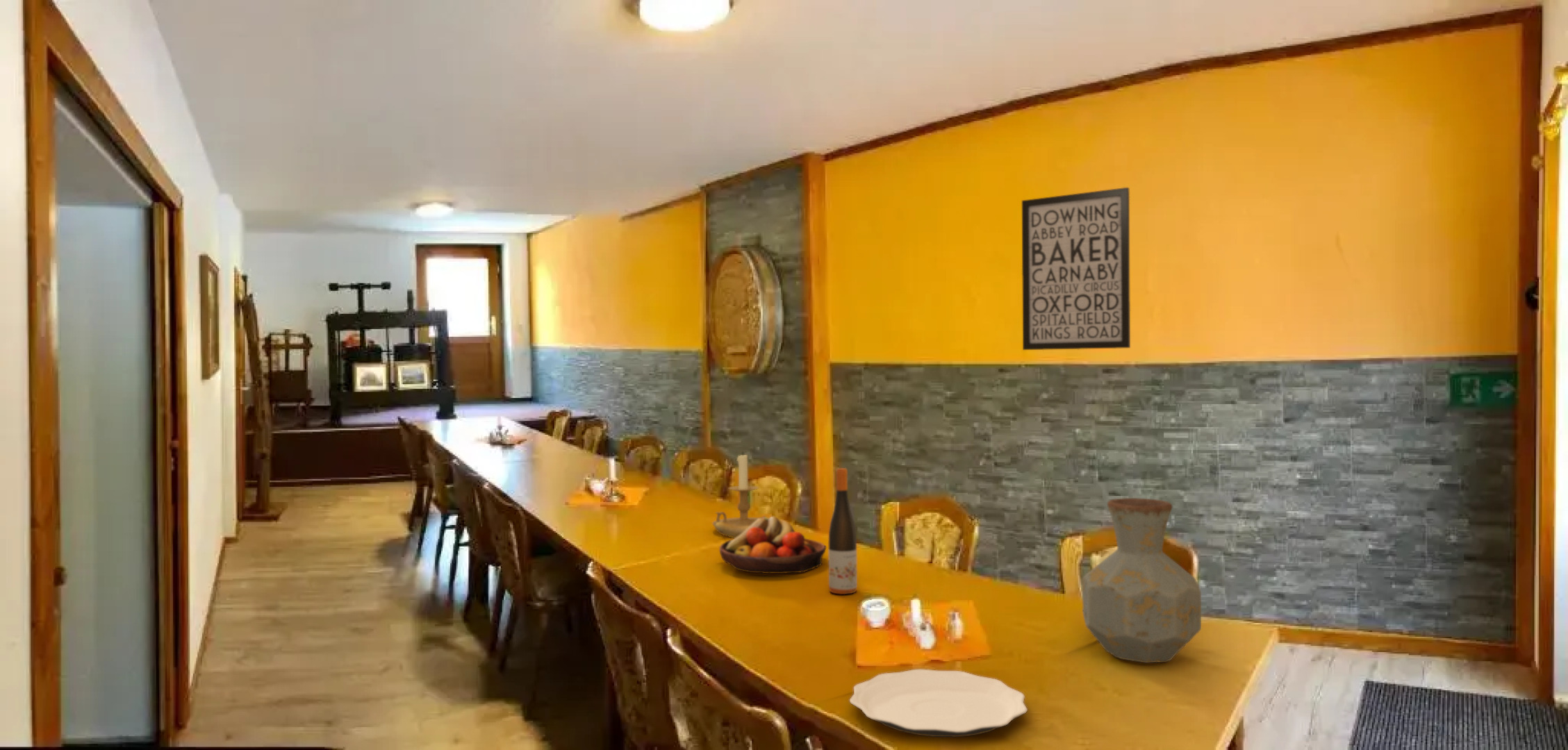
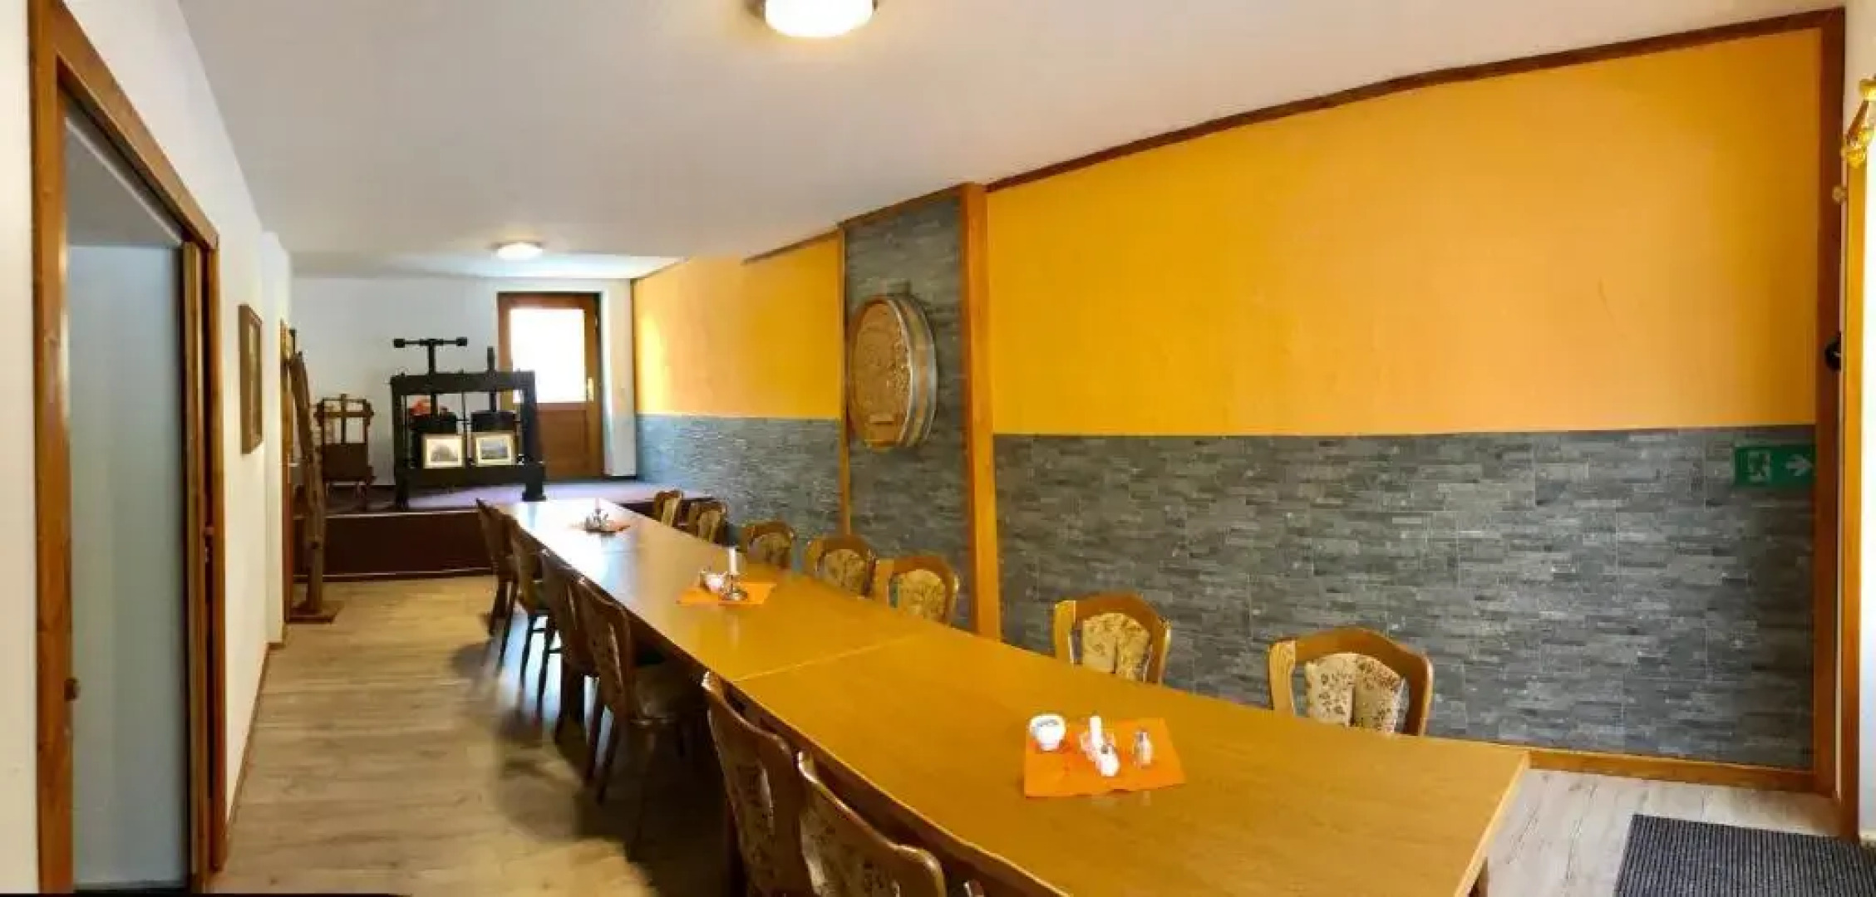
- candle holder (743, 491)
- fruit bowl (771, 542)
- wall art (1074, 272)
- plate (937, 703)
- vase (1139, 578)
- wine bottle (842, 529)
